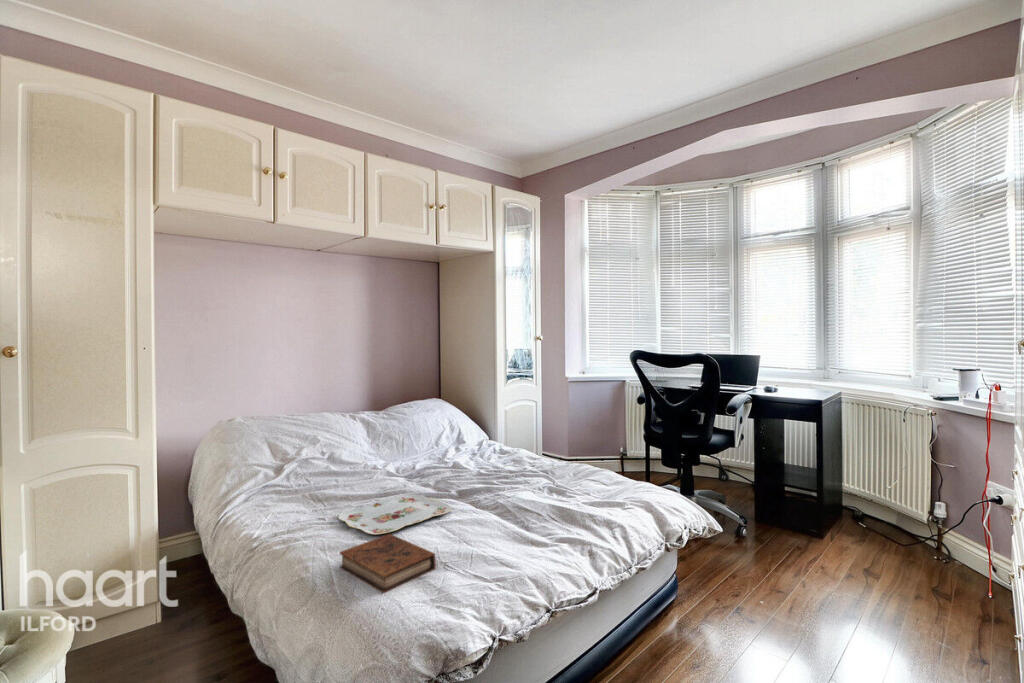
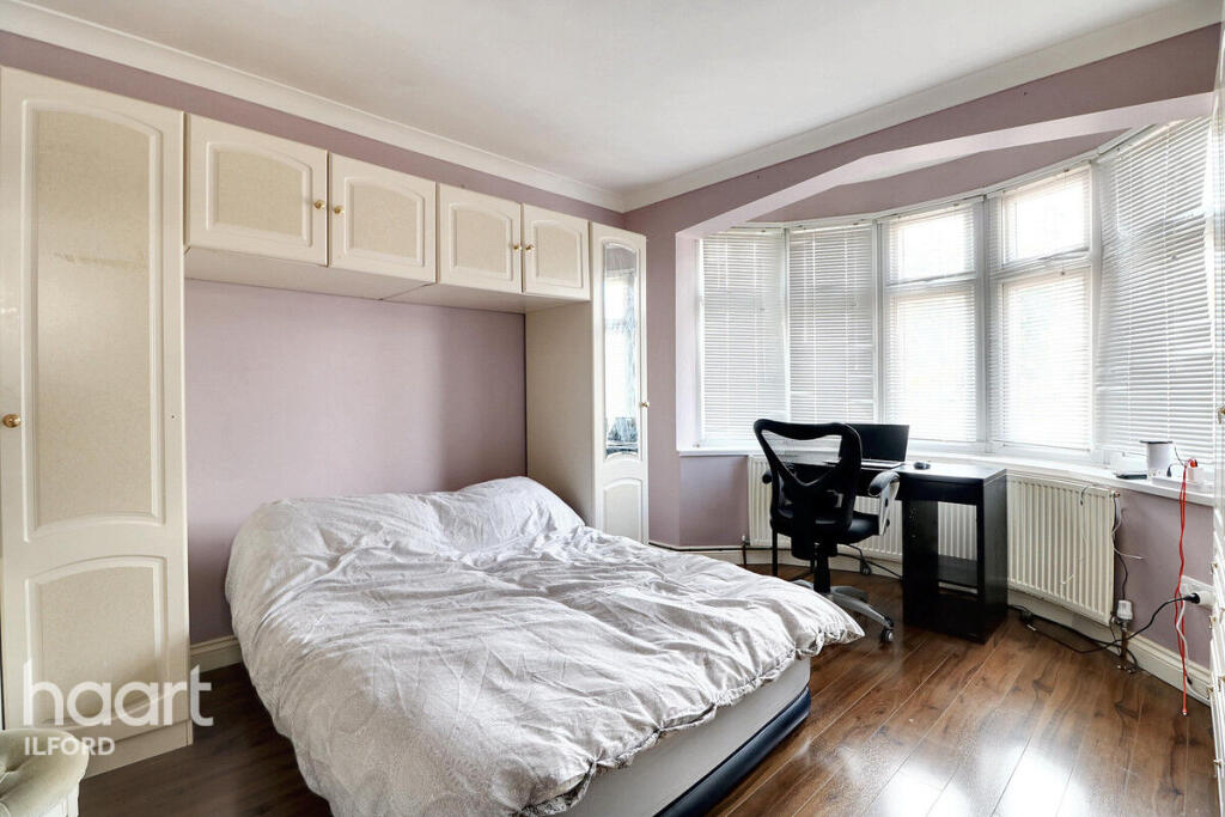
- serving tray (396, 513)
- book (387, 560)
